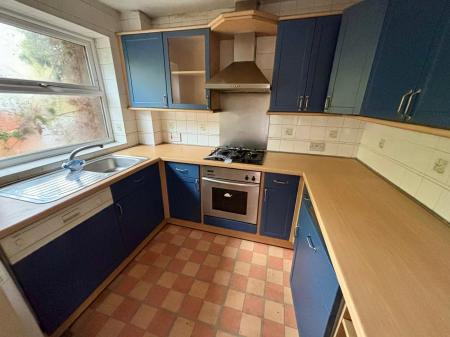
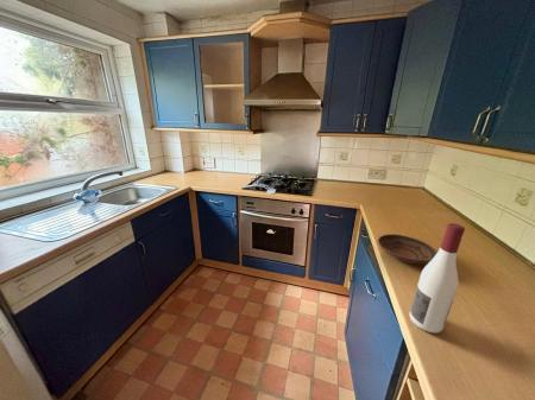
+ alcohol (439, 277)
+ bowl (404, 250)
